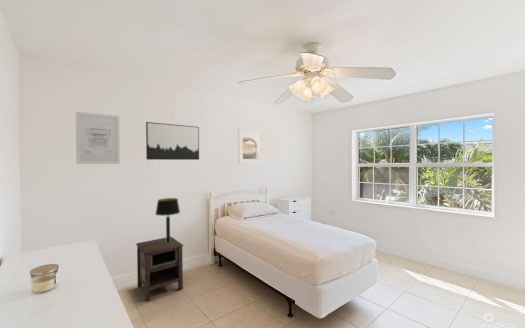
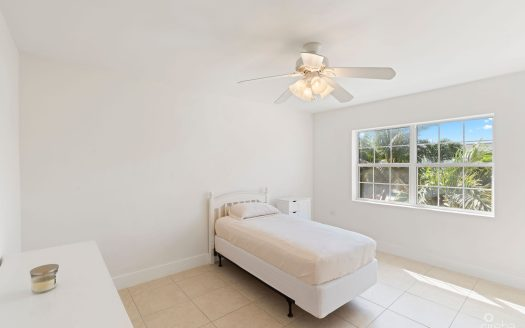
- wall art (174, 142)
- wall art (98, 139)
- nightstand (159, 265)
- table lamp (168, 221)
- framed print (250, 146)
